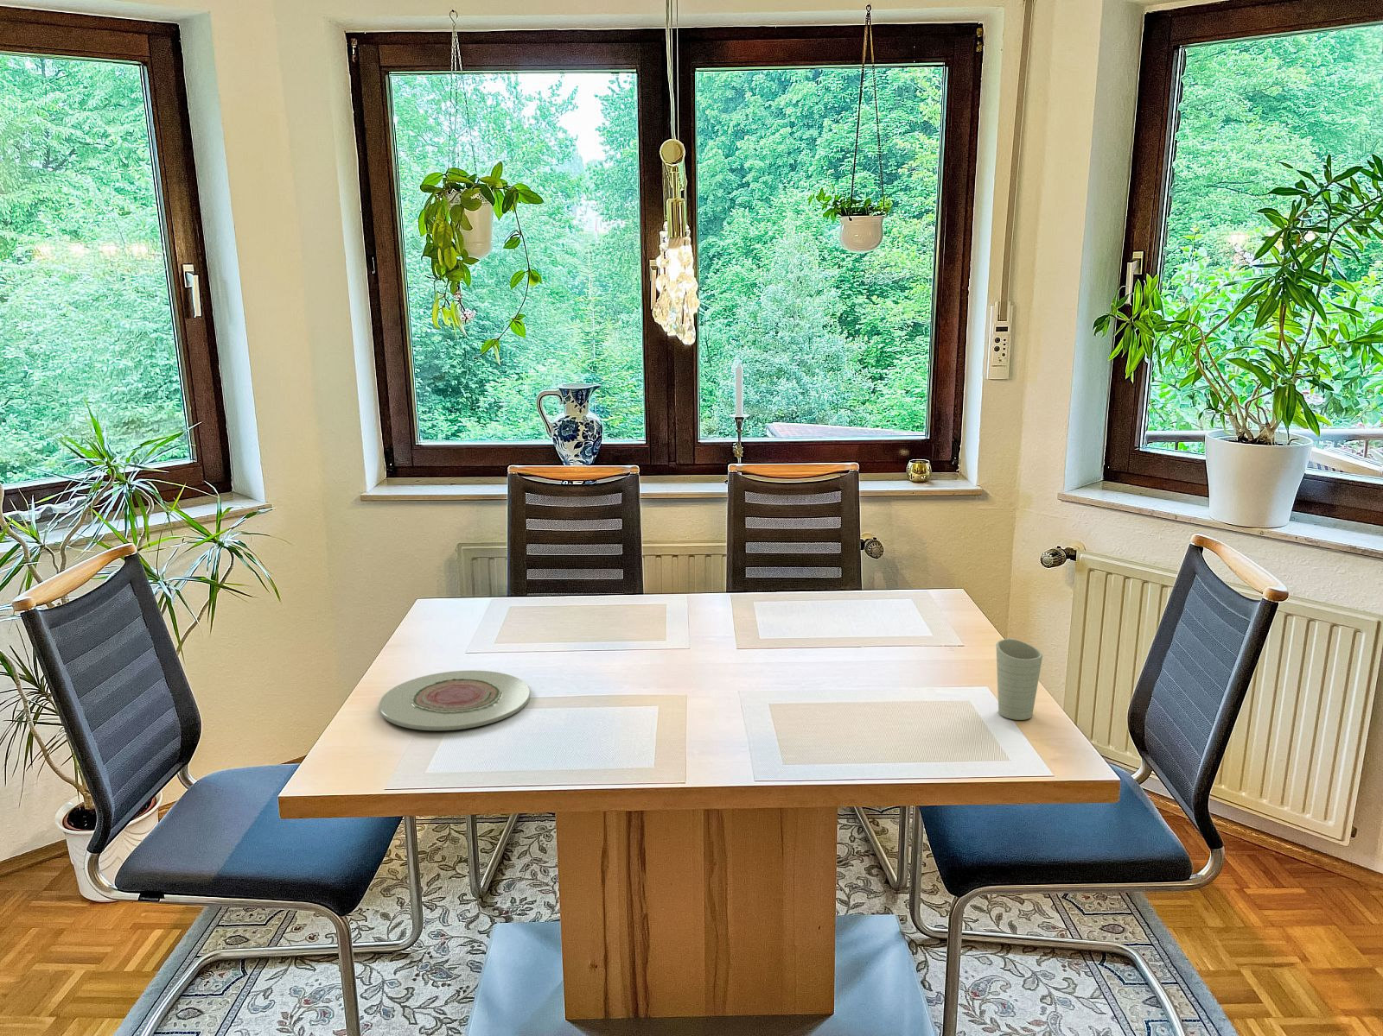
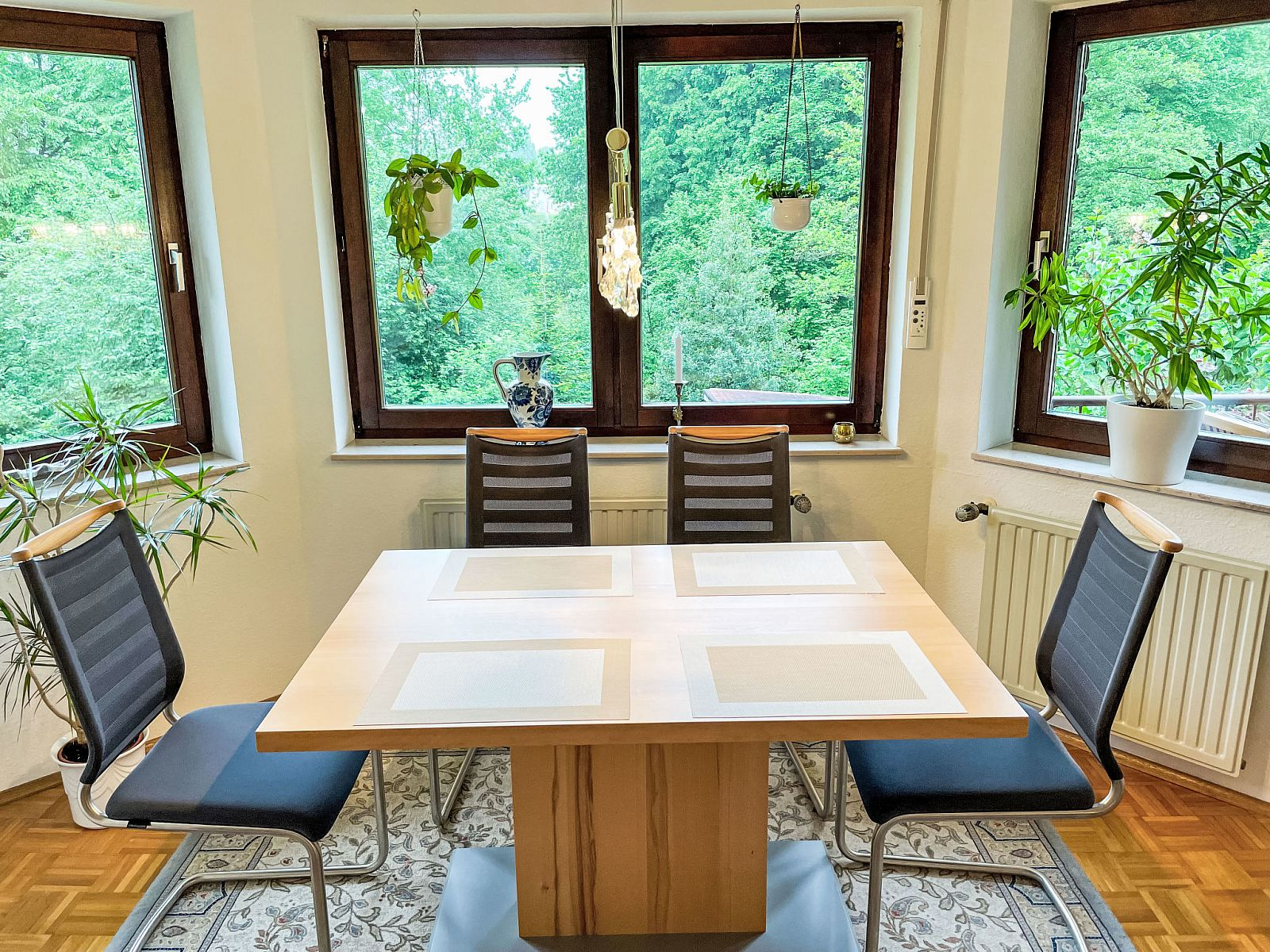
- plate (455, 696)
- cup (1017, 679)
